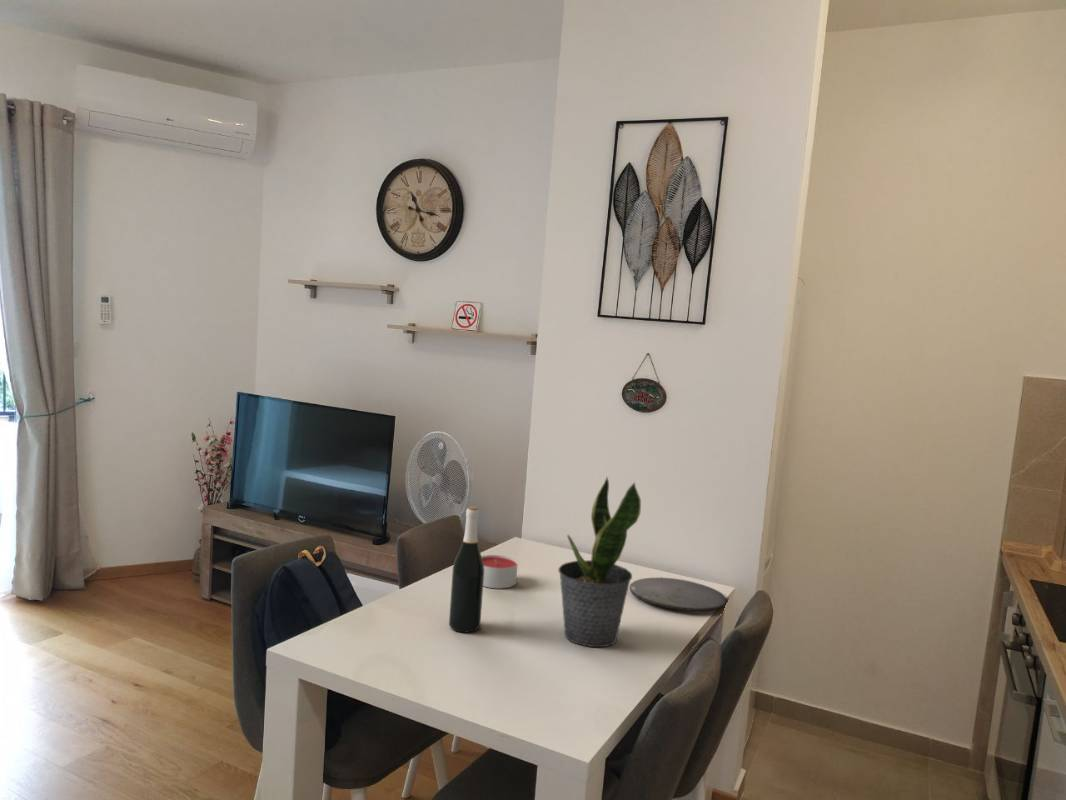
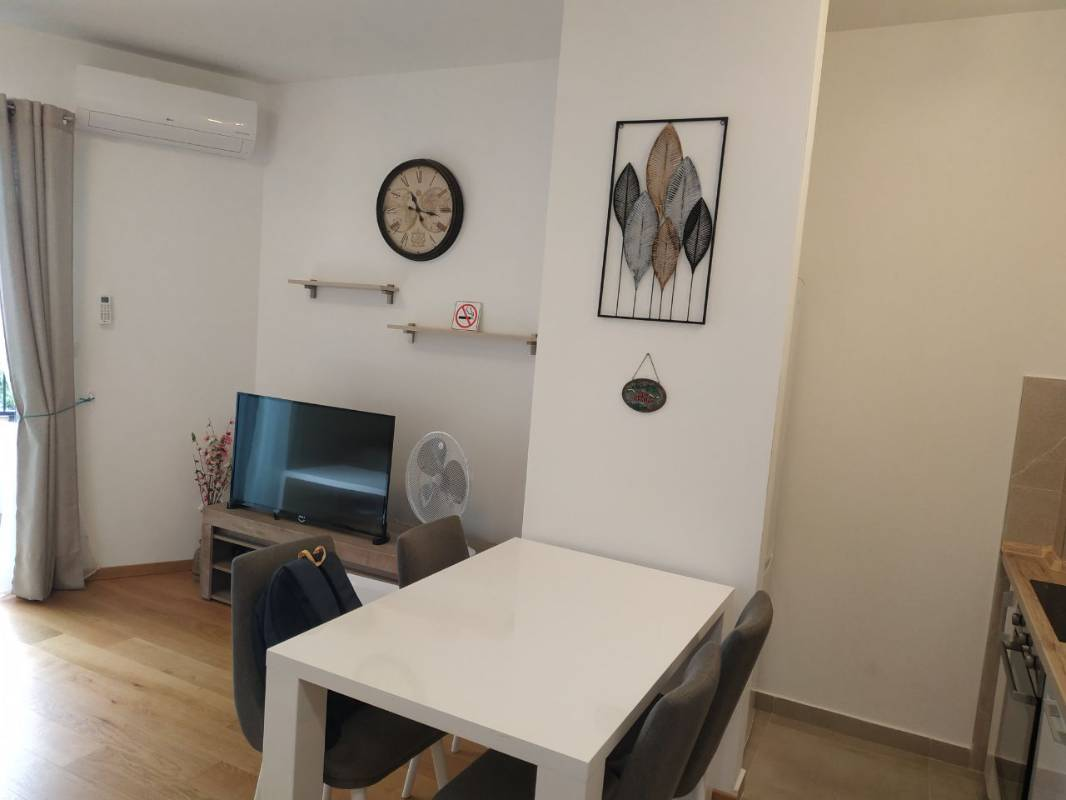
- candle (496, 570)
- potted plant (596, 557)
- wine bottle (468, 567)
- plate (677, 593)
